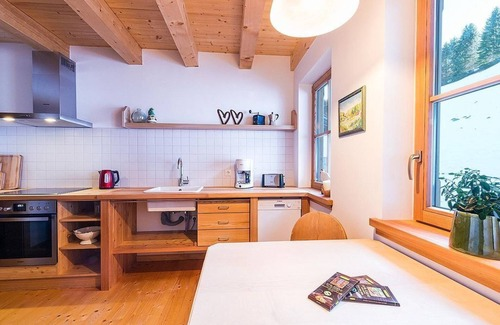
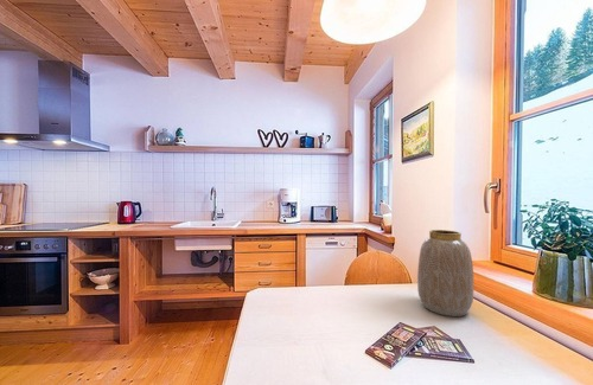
+ vase (444, 269)
